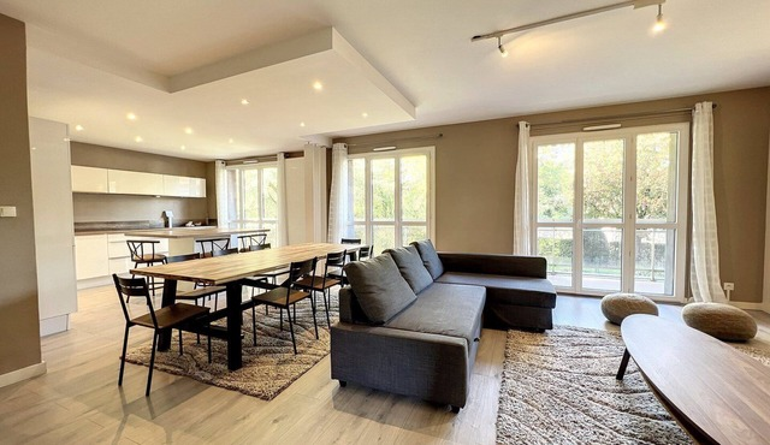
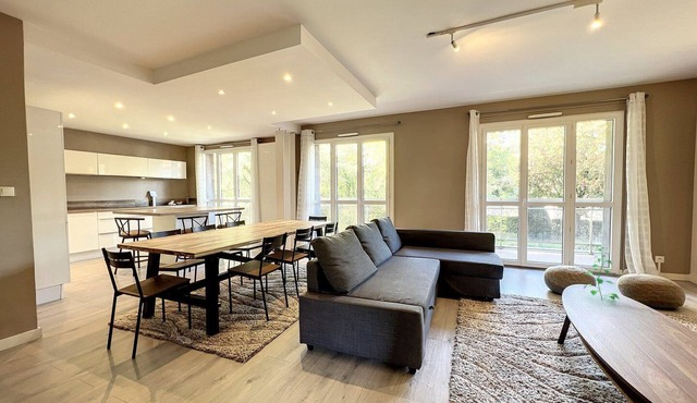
+ plant (606, 272)
